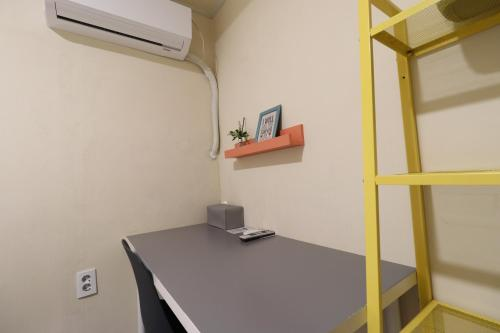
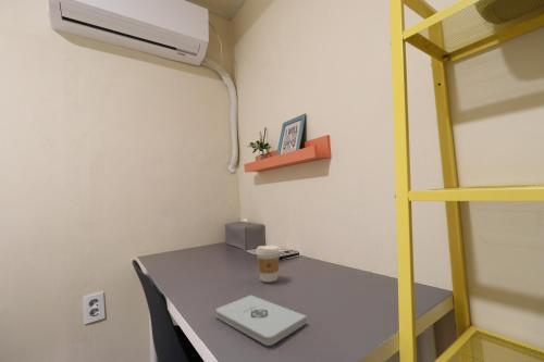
+ coffee cup (268, 262)
+ notepad (258, 315)
